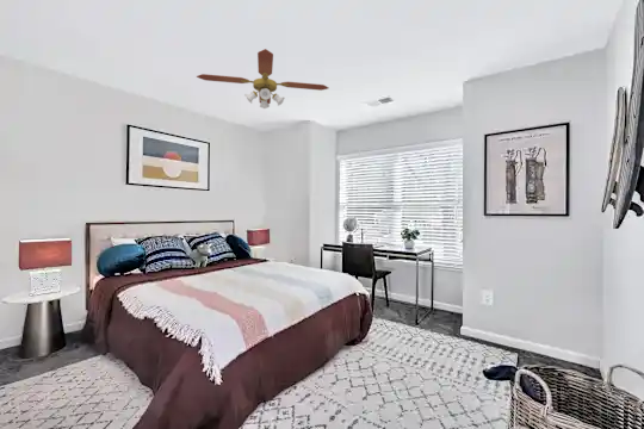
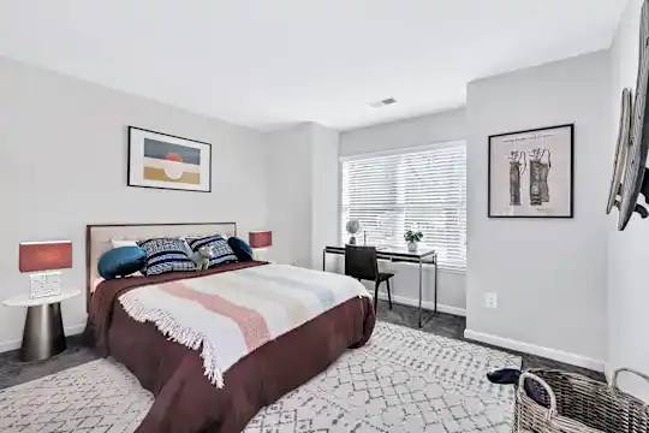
- ceiling fan (265, 86)
